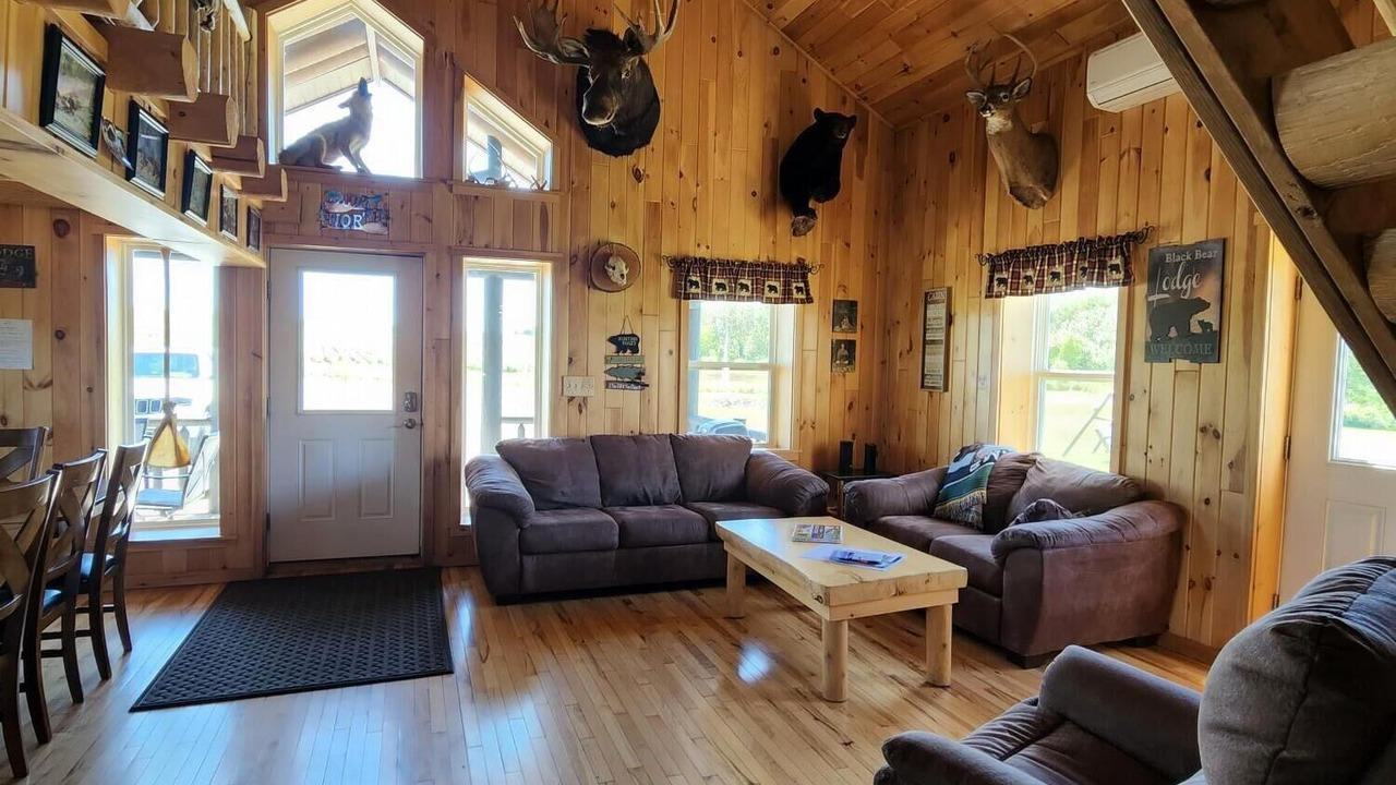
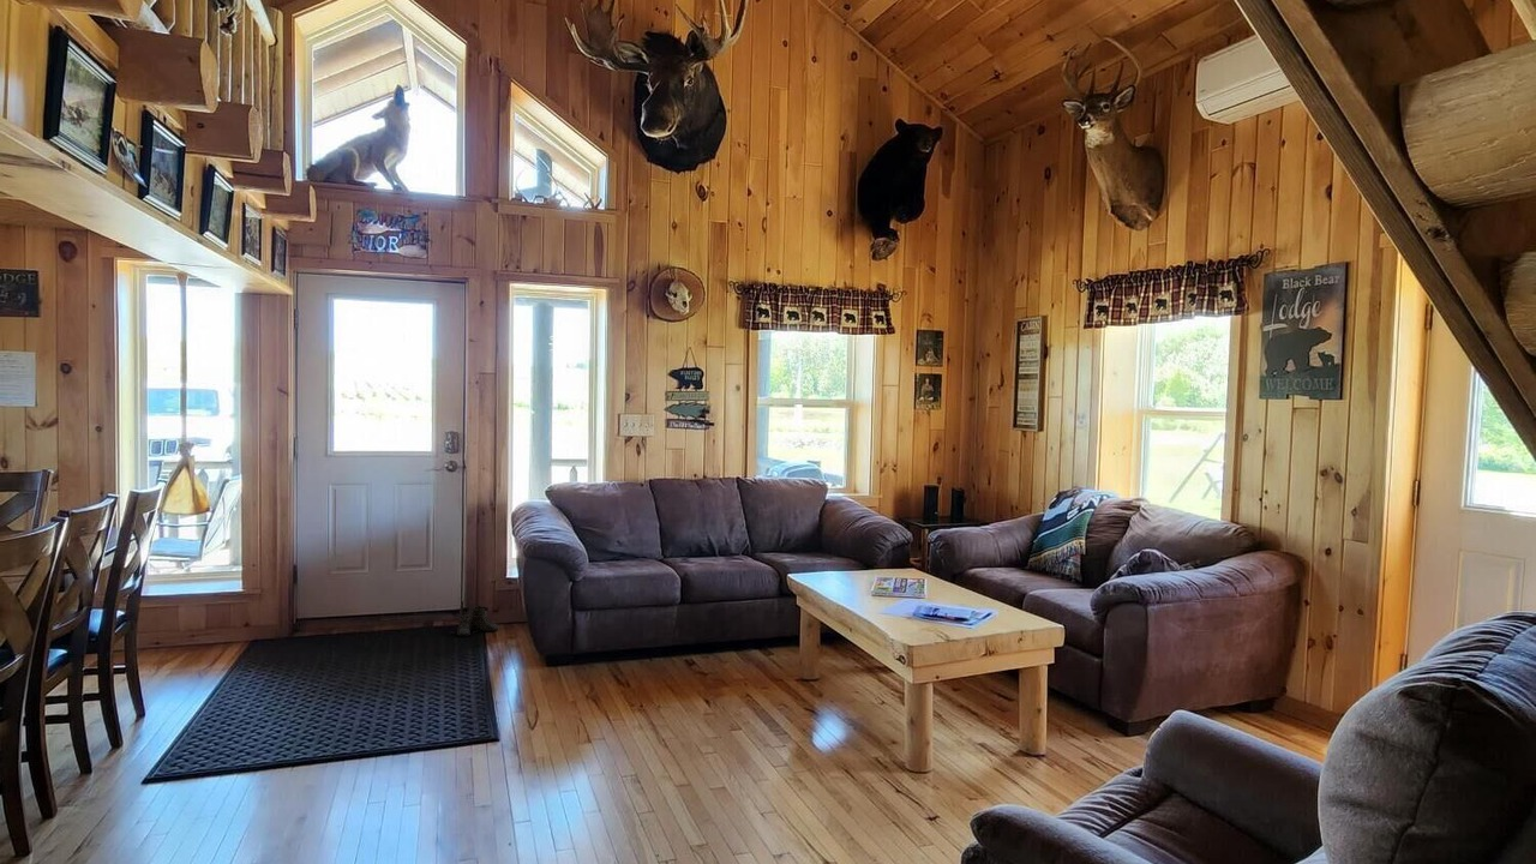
+ boots (473, 619)
